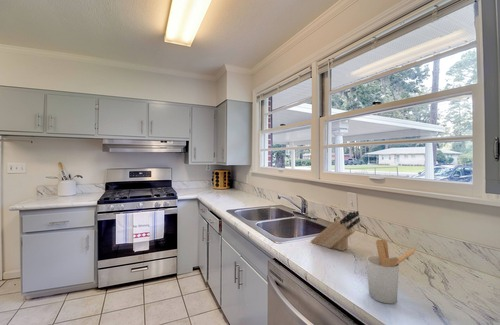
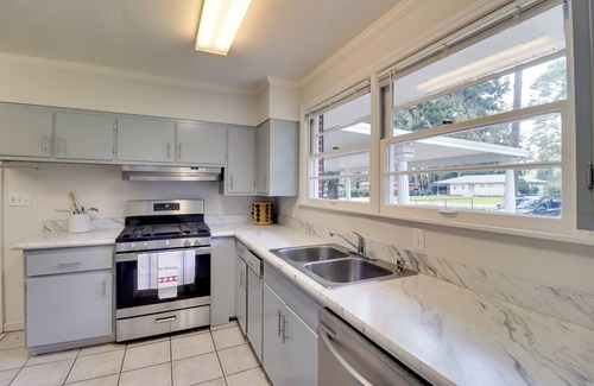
- knife block (335, 227)
- utensil holder (391, 271)
